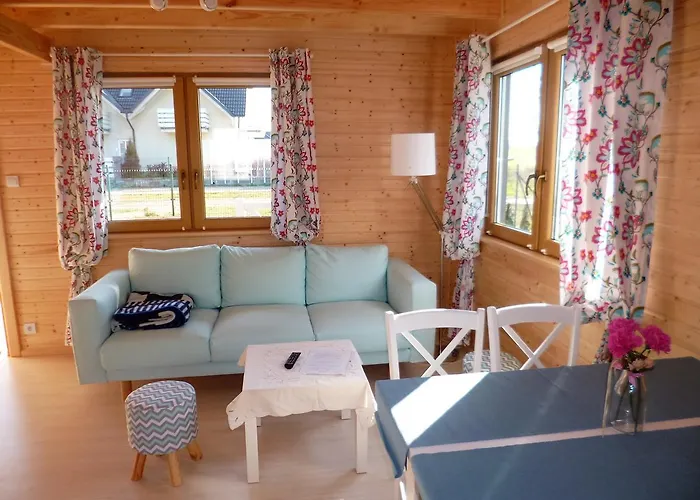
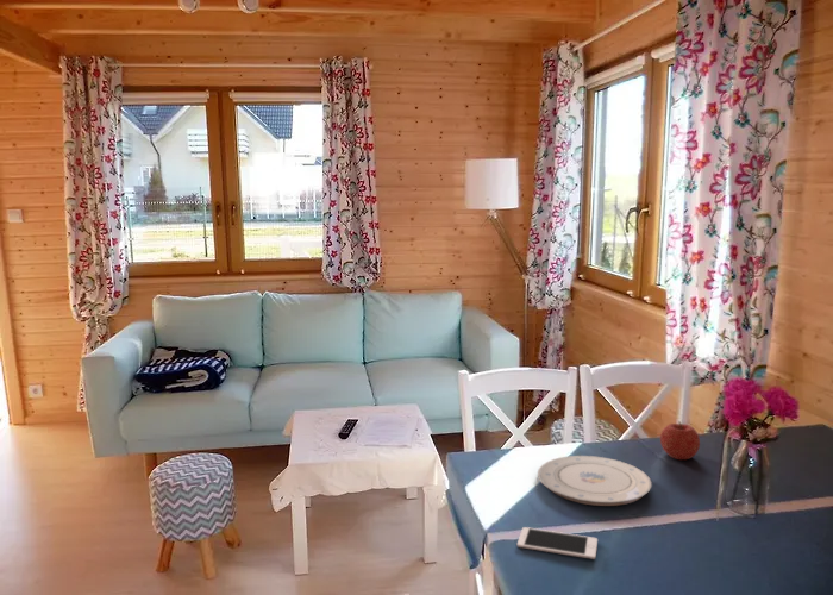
+ plate (593, 480)
+ fruit (679, 438)
+ cell phone (557, 541)
